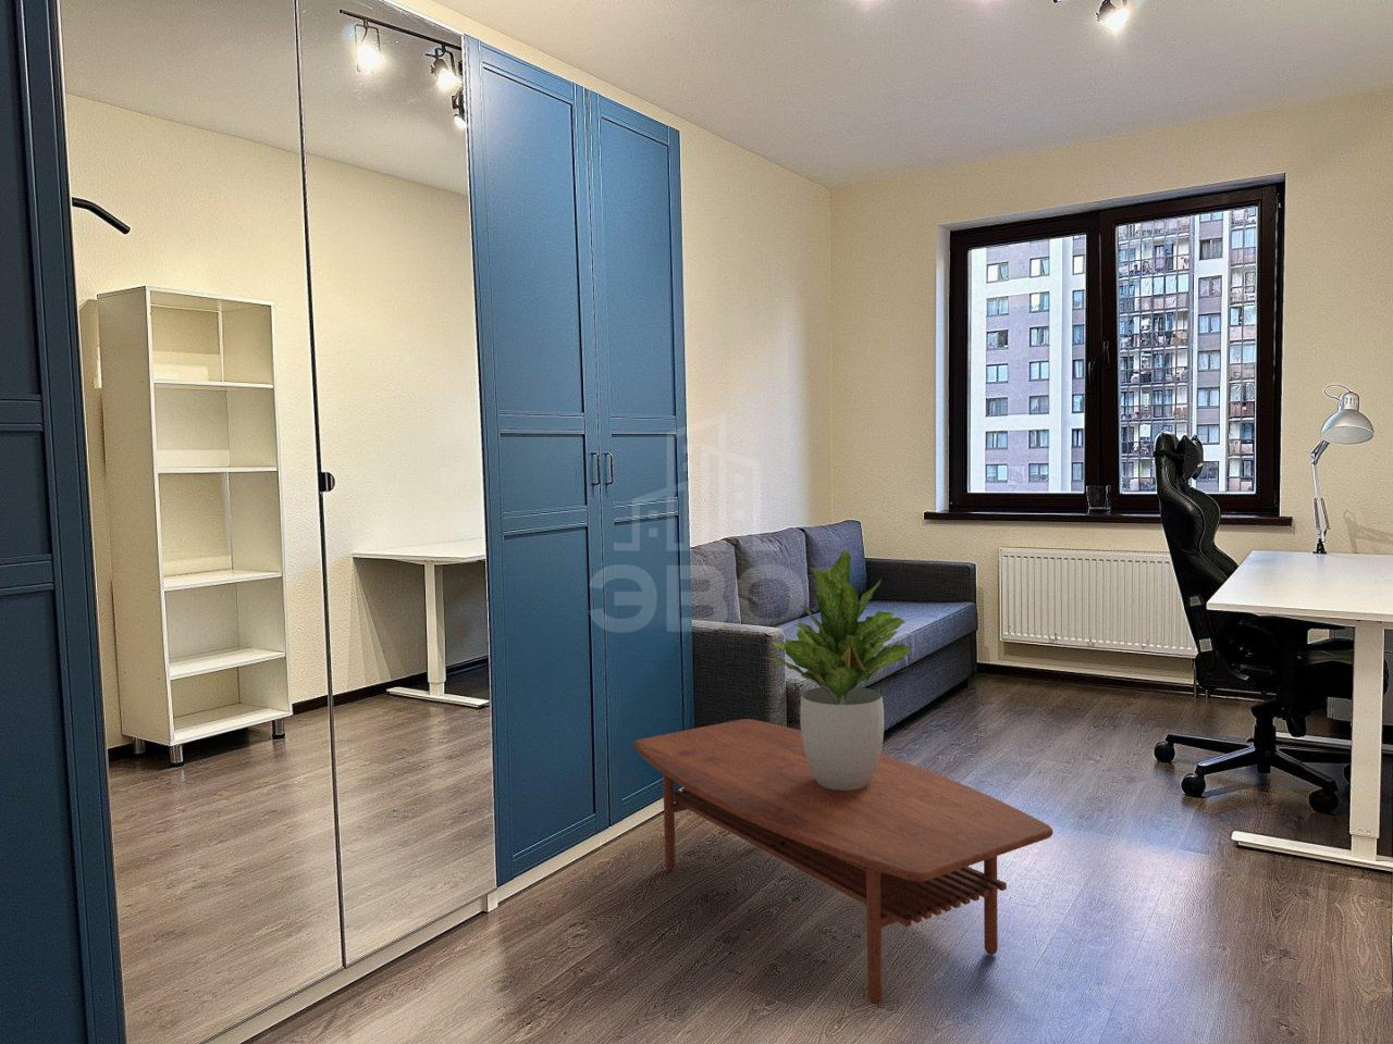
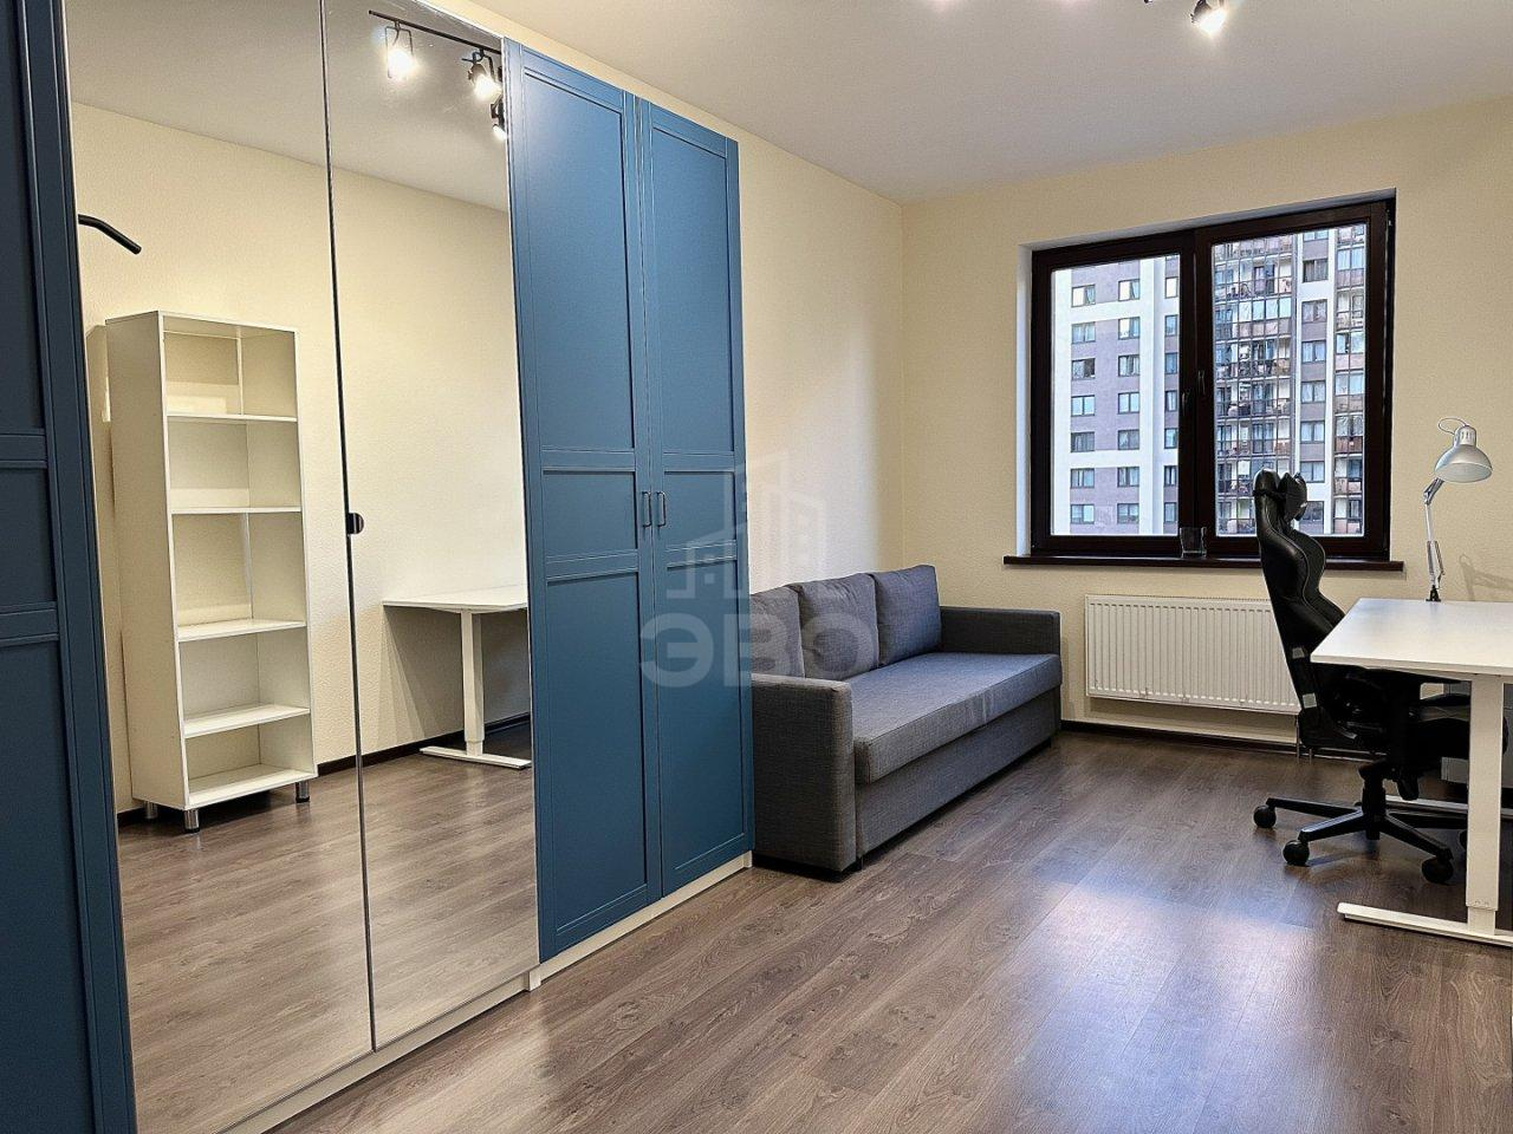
- coffee table (813, 843)
- potted plant (840, 668)
